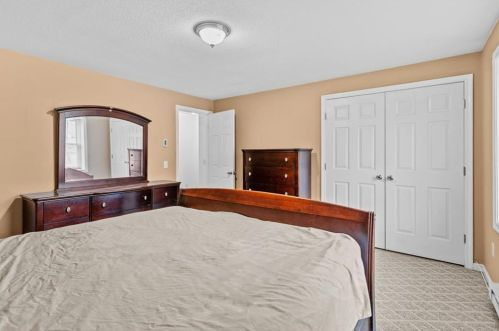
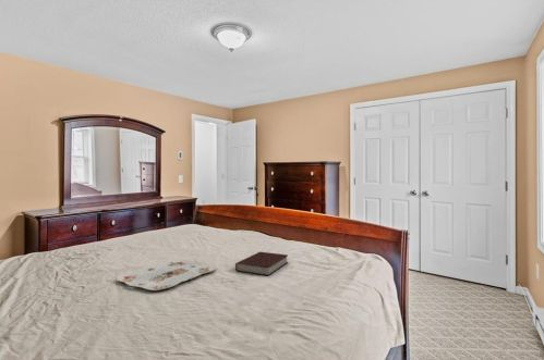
+ book (263, 262)
+ serving tray (169, 273)
